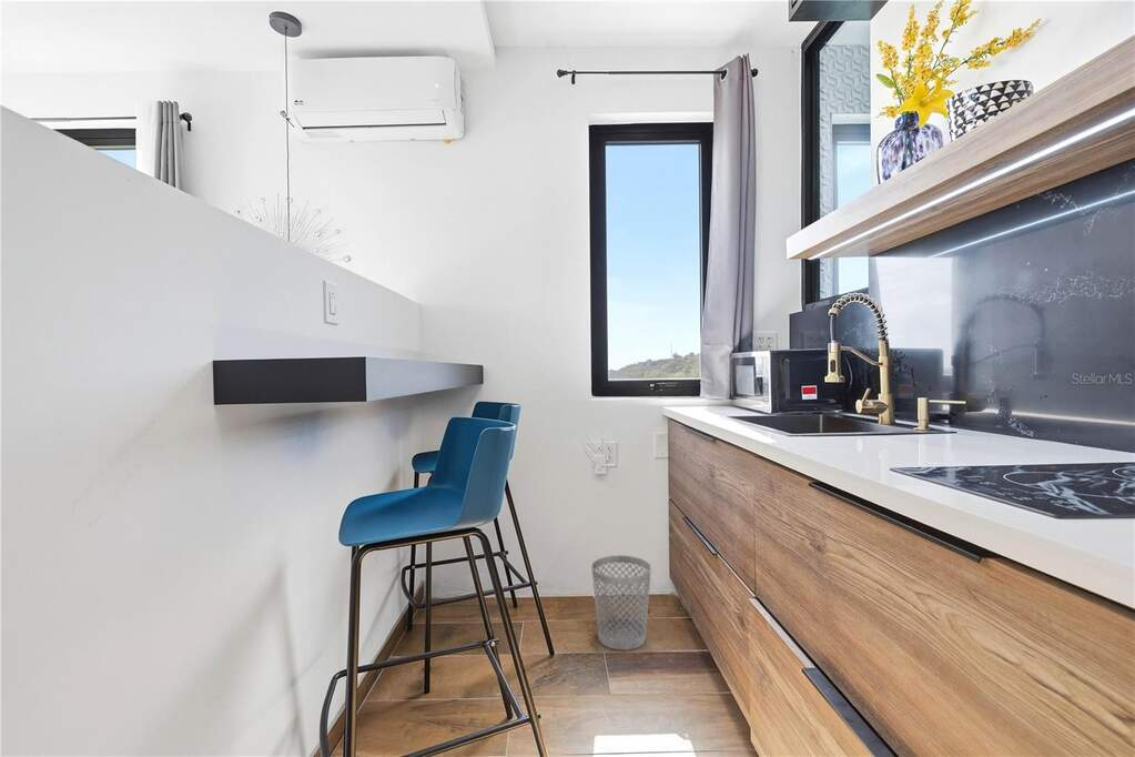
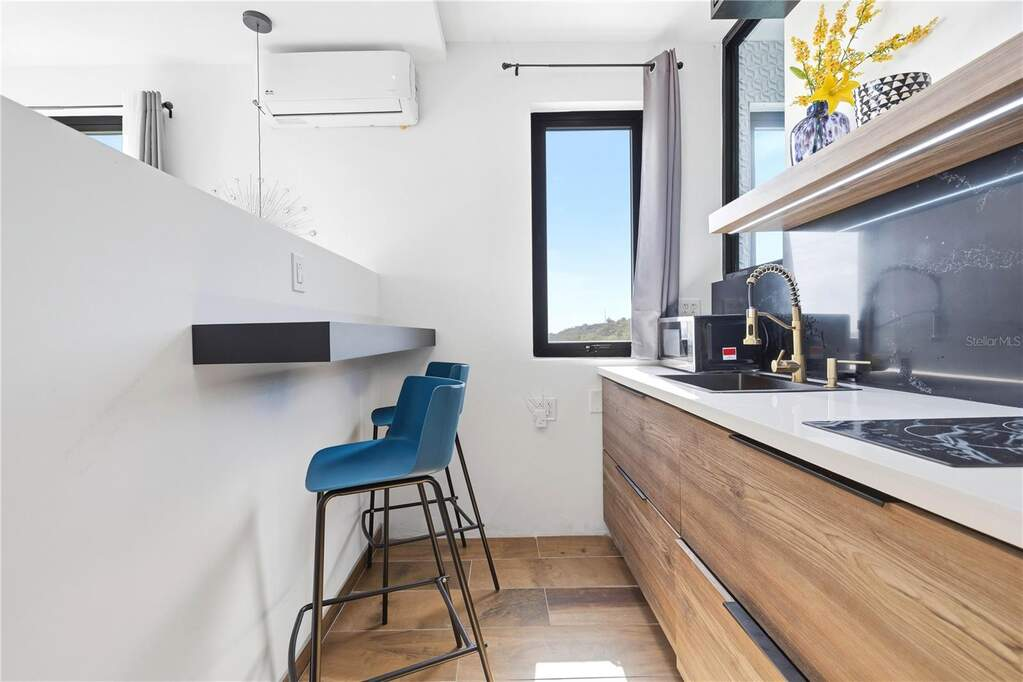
- wastebasket (621, 602)
